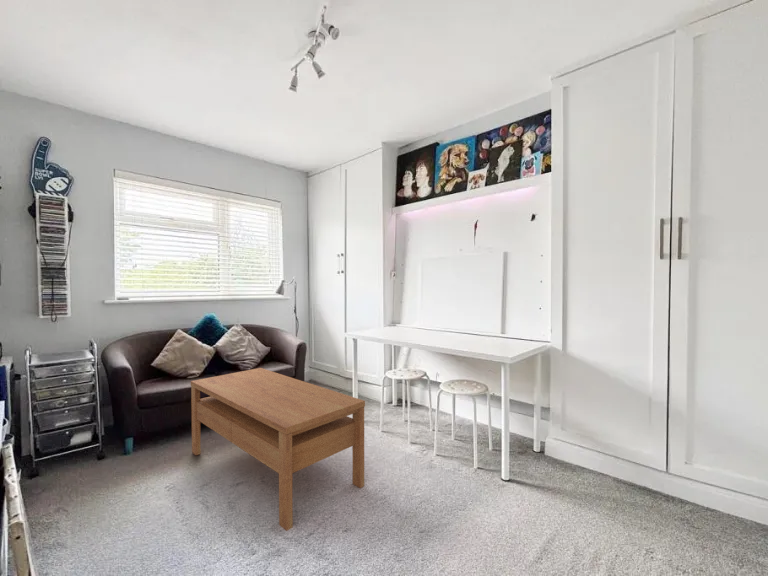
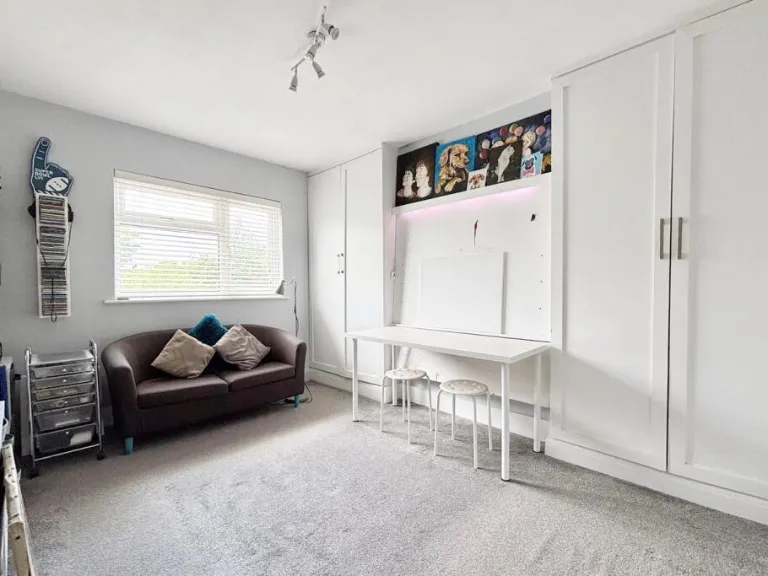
- coffee table (270, 429)
